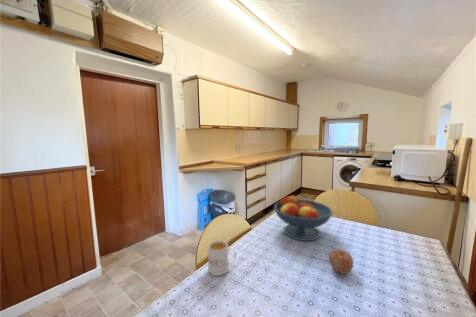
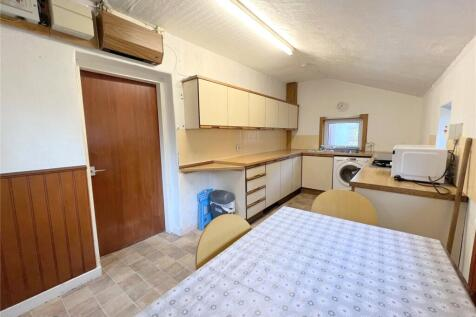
- apple (340, 261)
- fruit bowl (301, 215)
- mug (222, 256)
